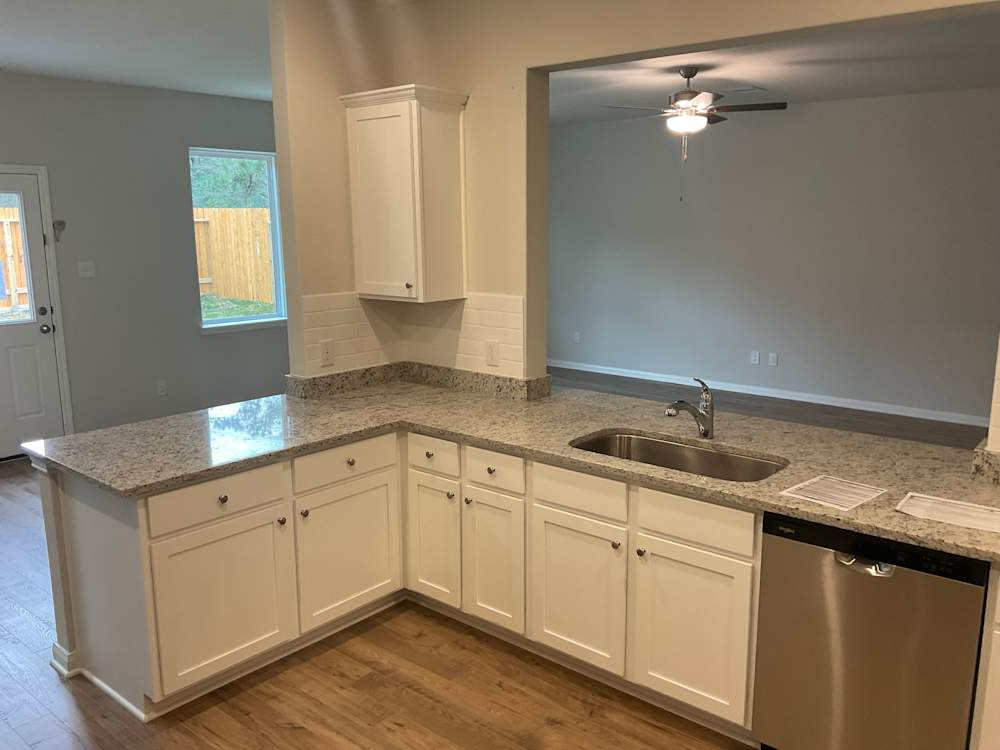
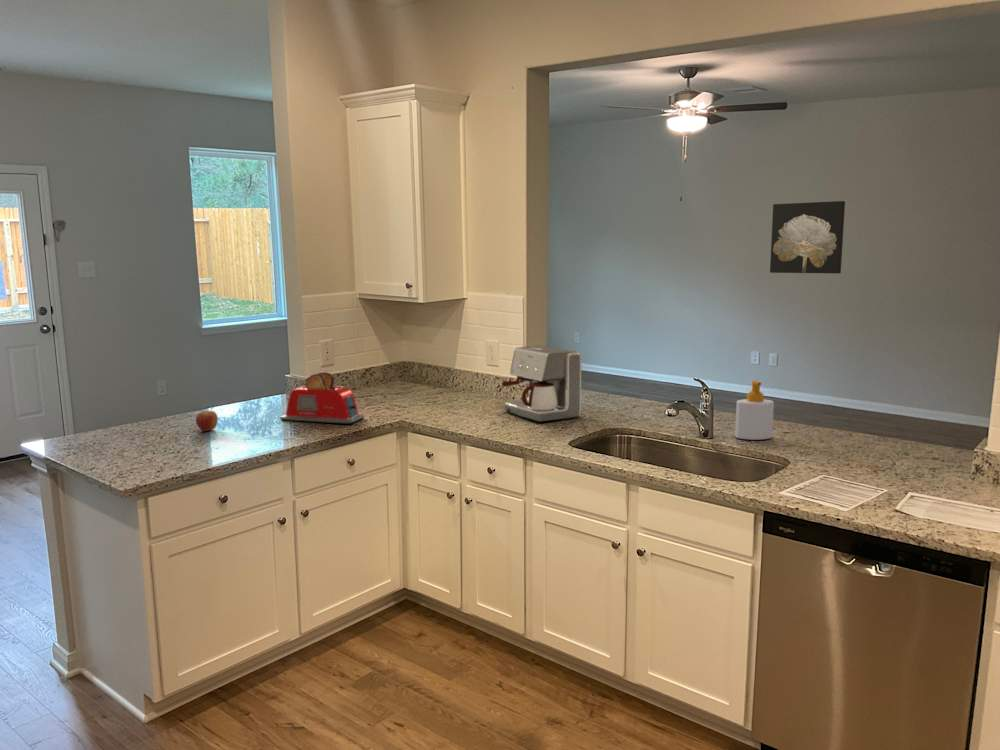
+ soap bottle (754, 409)
+ fruit (206, 419)
+ wall art (806, 238)
+ toaster (321, 395)
+ coffee maker (542, 381)
